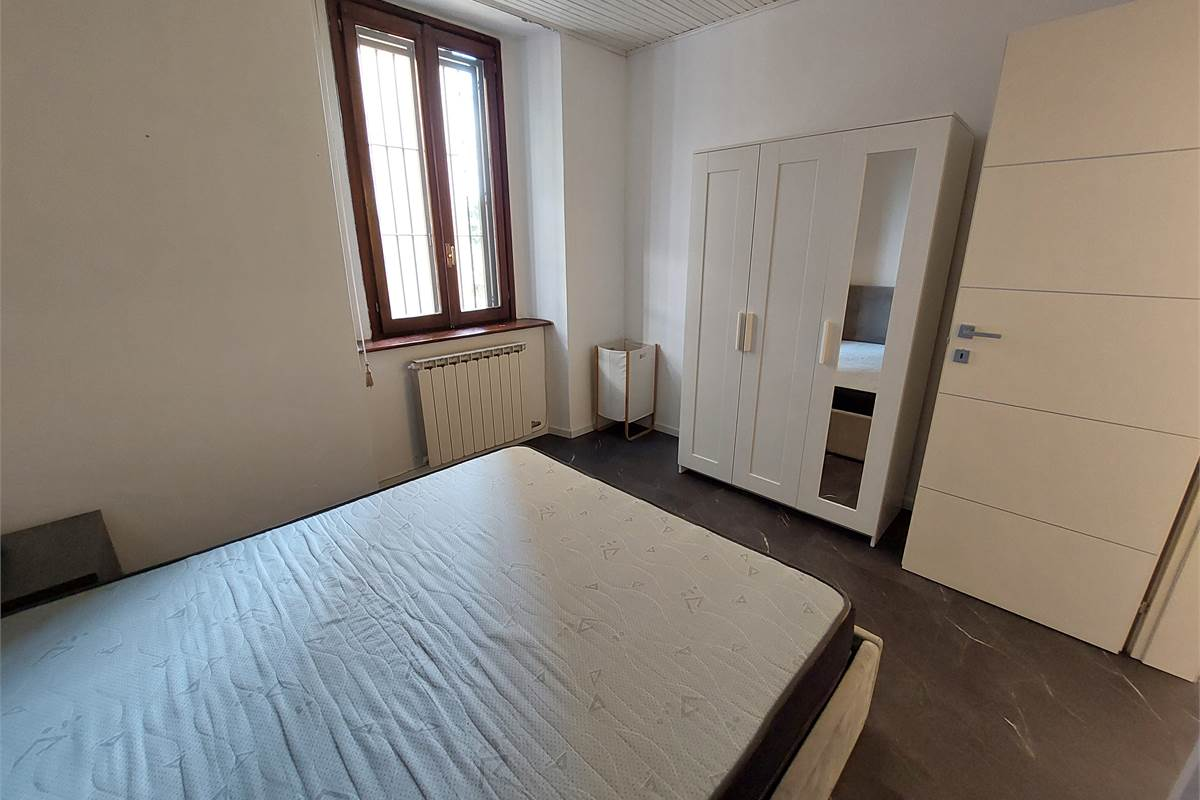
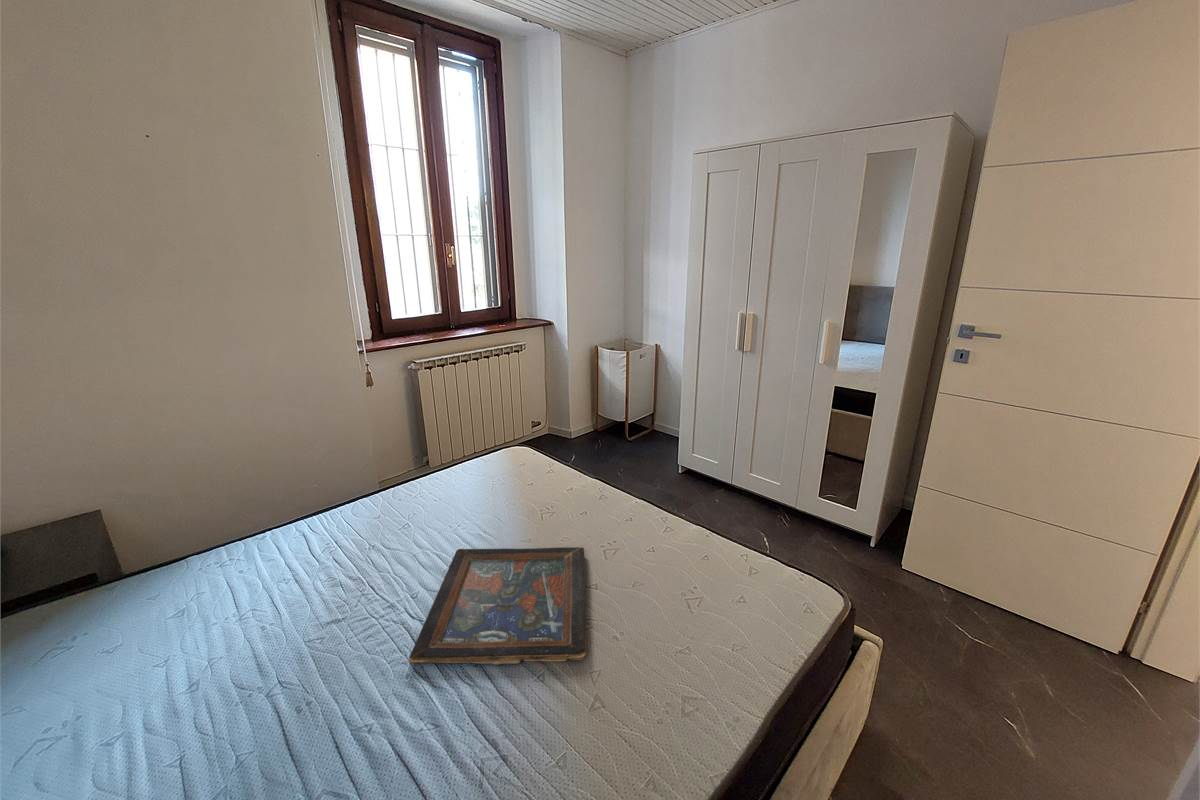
+ tray (511, 596)
